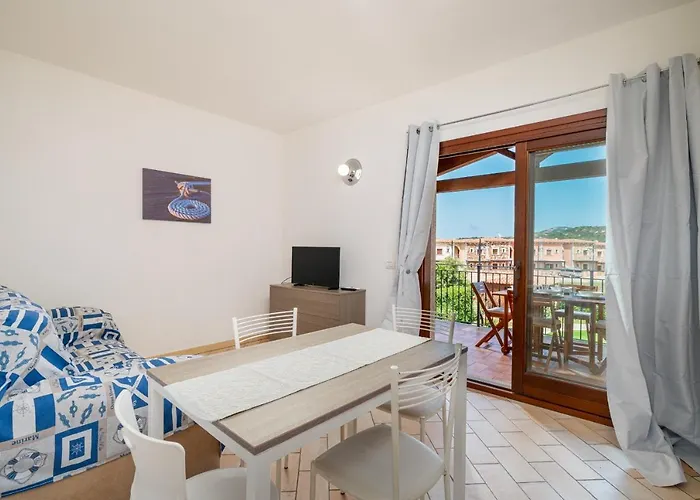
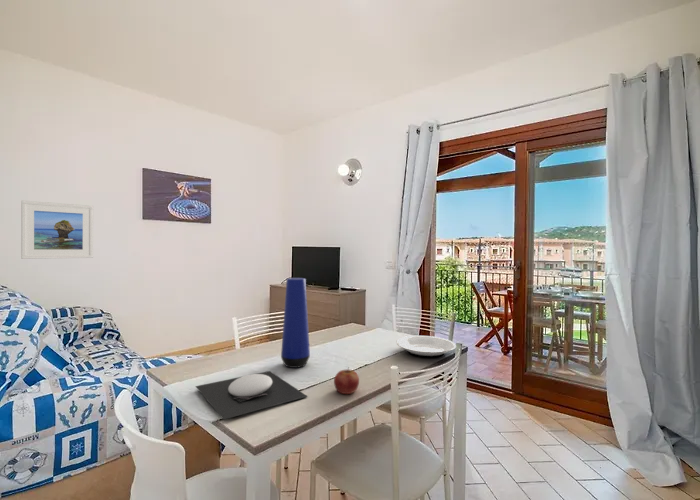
+ plate (250, 386)
+ apple (346, 378)
+ vase (295, 321)
+ plate (425, 347)
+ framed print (59, 230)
